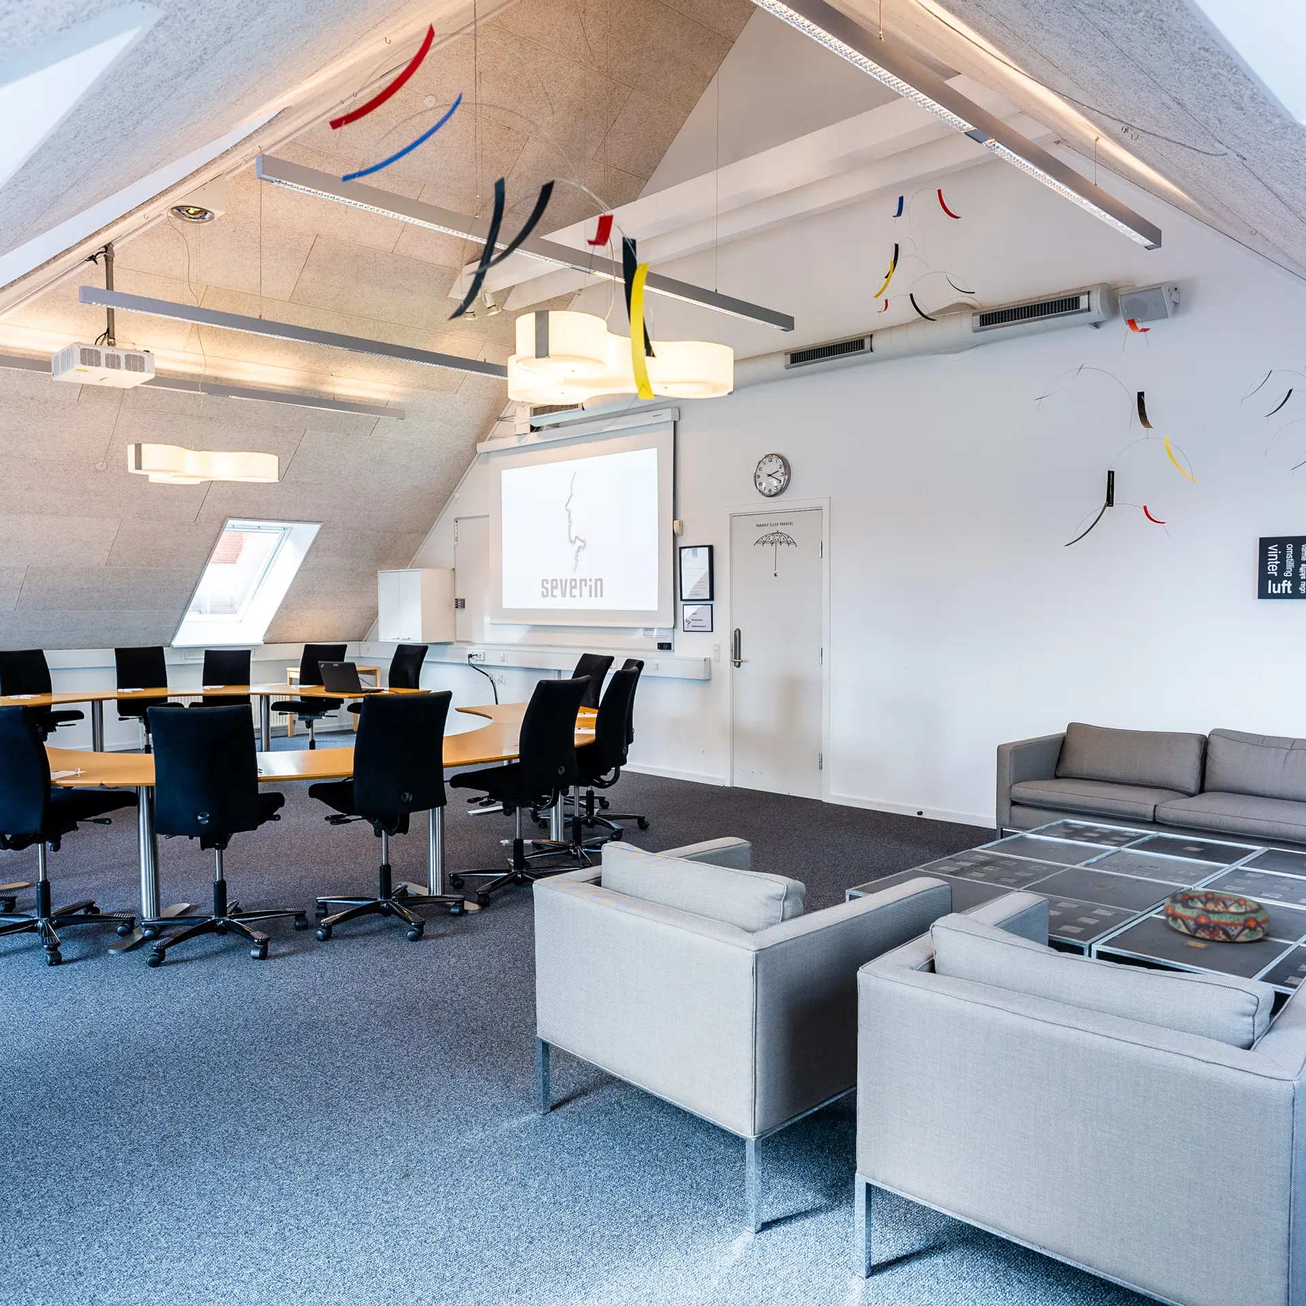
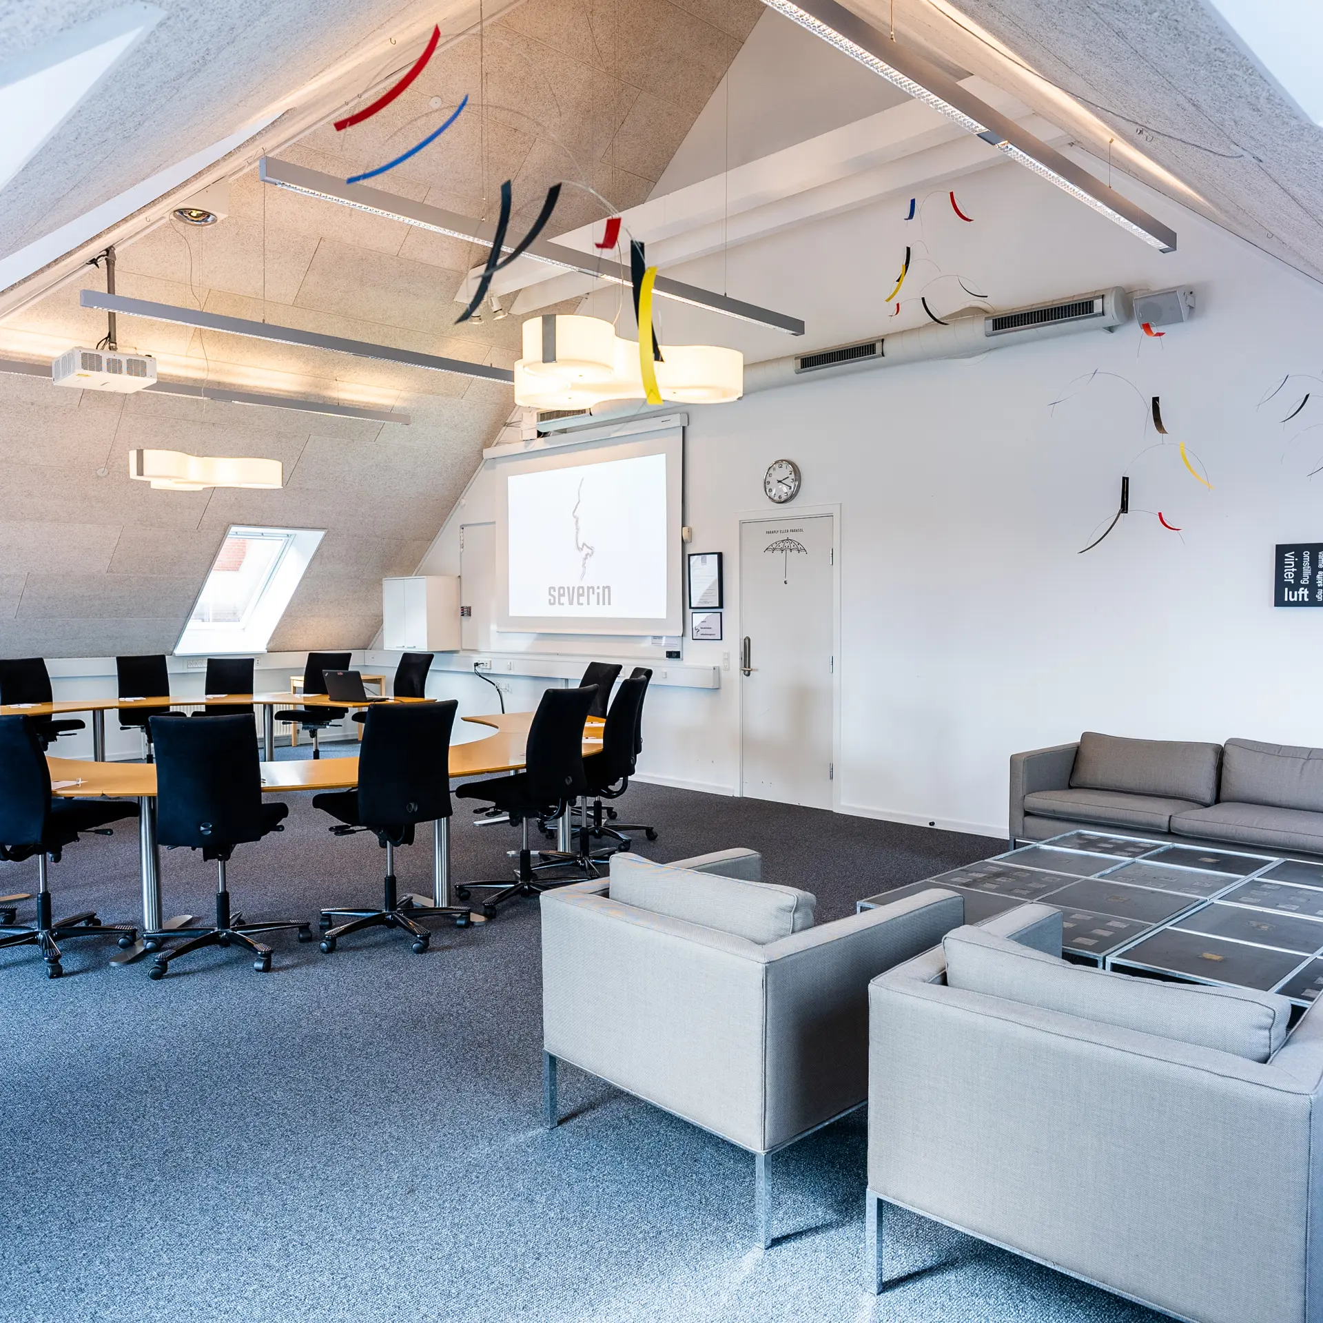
- decorative bowl (1215, 916)
